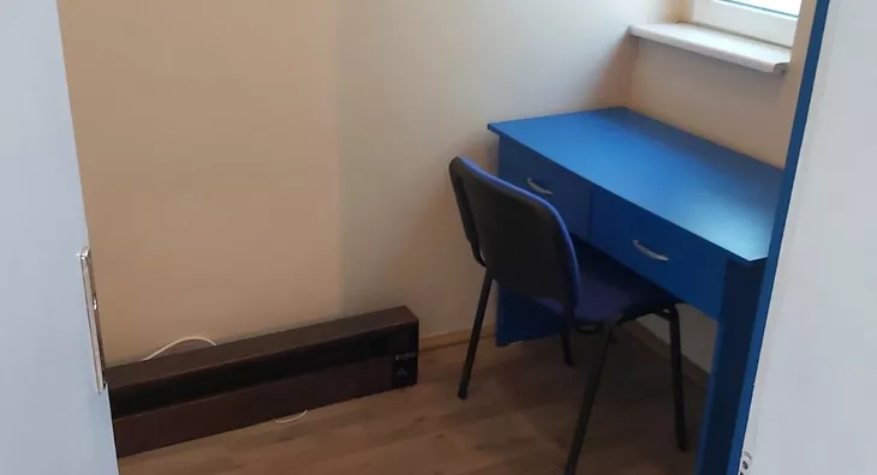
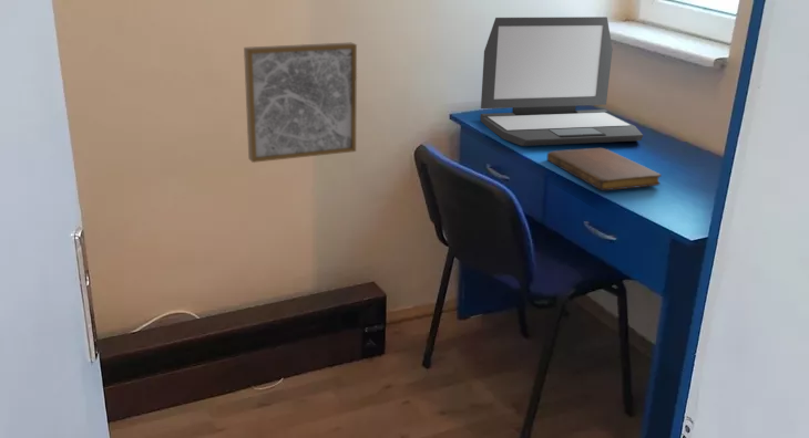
+ notebook (602, 167)
+ laptop (567, 79)
+ wall art (301, 102)
